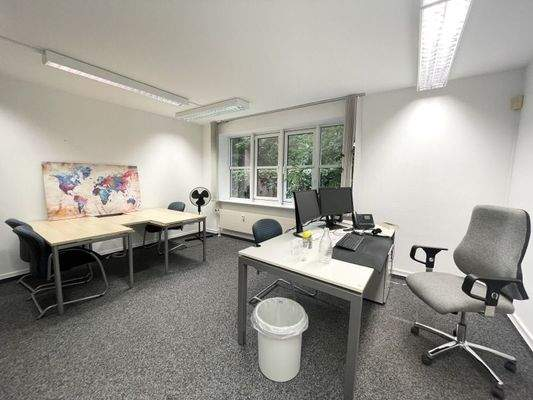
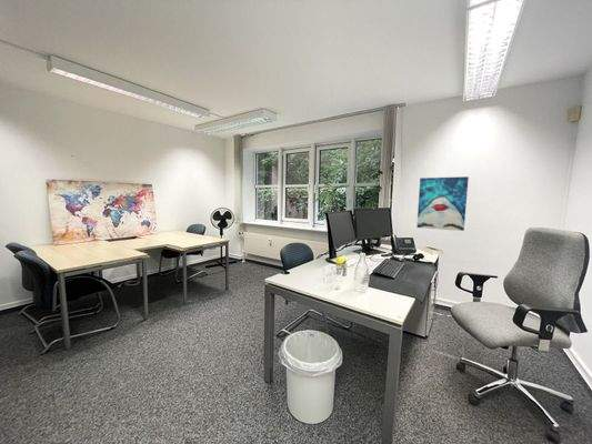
+ wall art (441, 203)
